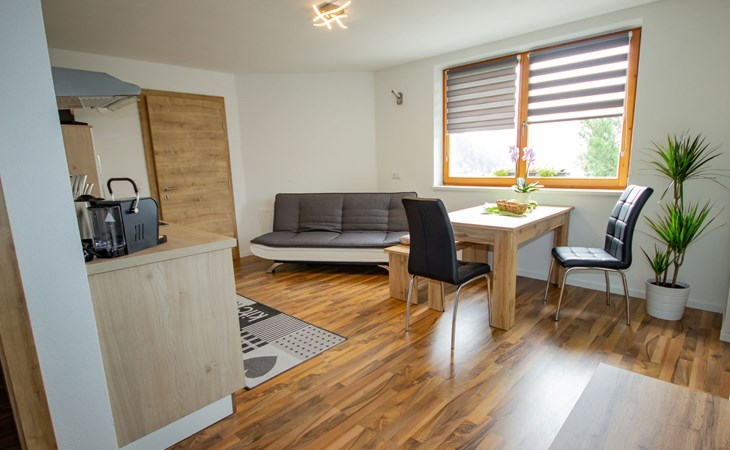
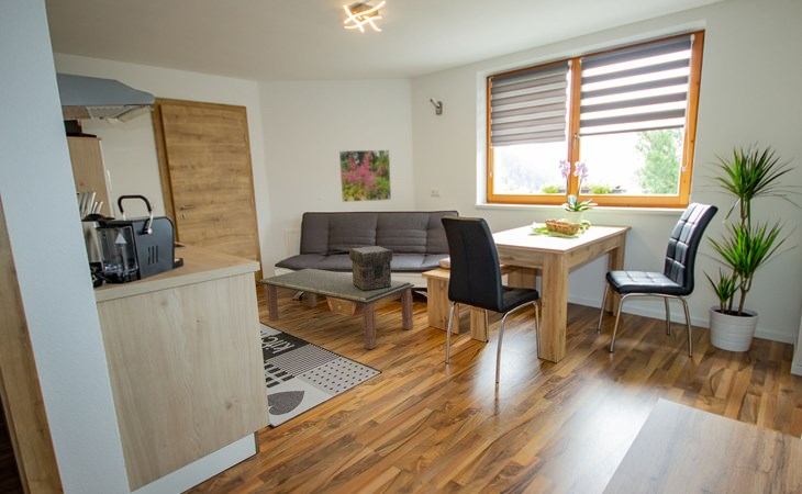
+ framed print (365, 176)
+ decorative box (370, 267)
+ coffee table (332, 302)
